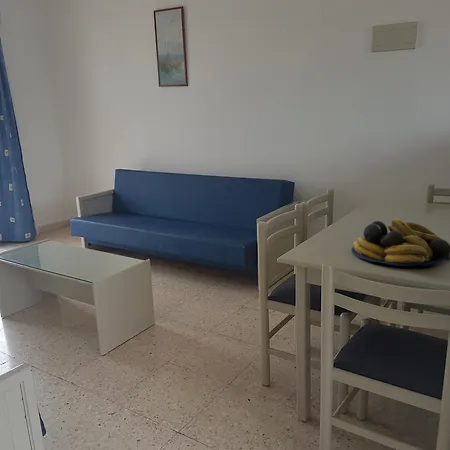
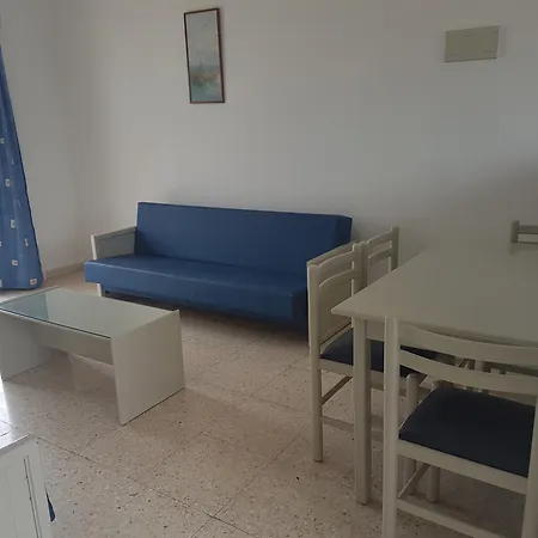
- fruit bowl (399, 237)
